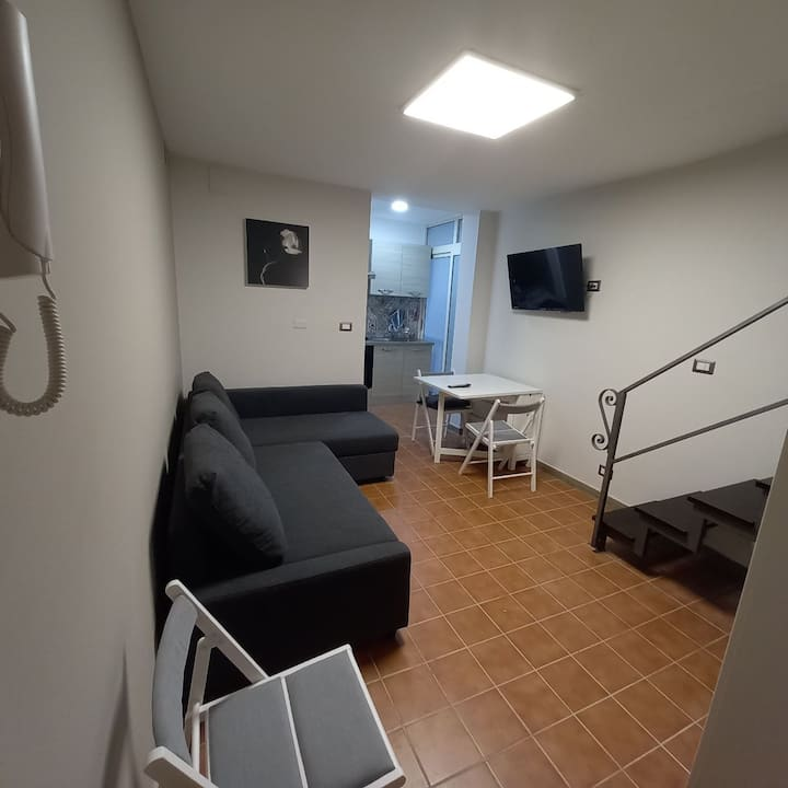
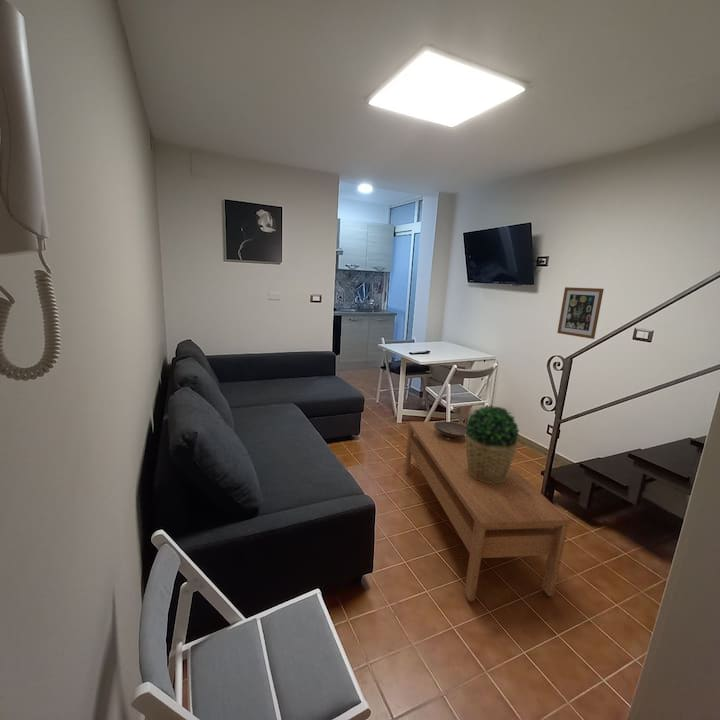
+ decorative bowl (450, 430)
+ coffee table (465, 489)
+ wall art (579, 312)
+ potted plant (490, 441)
